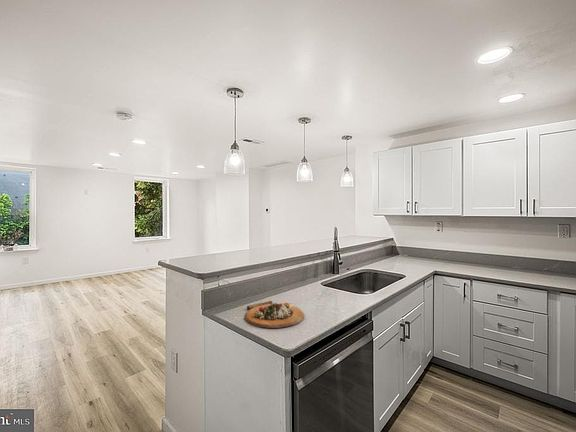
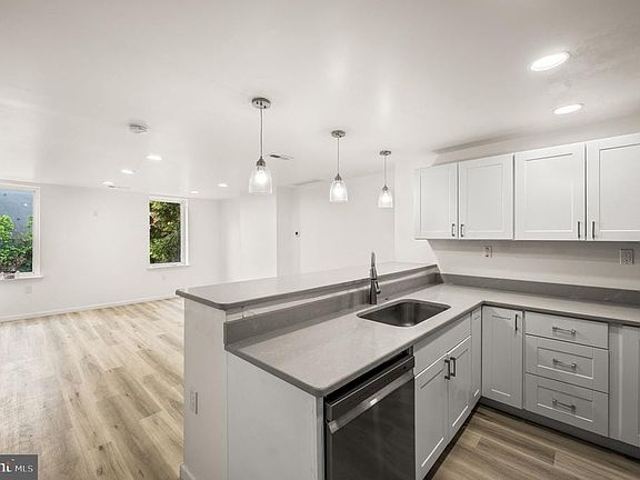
- cutting board (273, 308)
